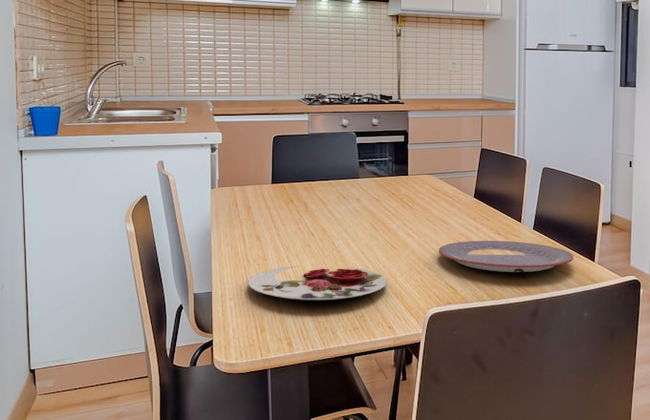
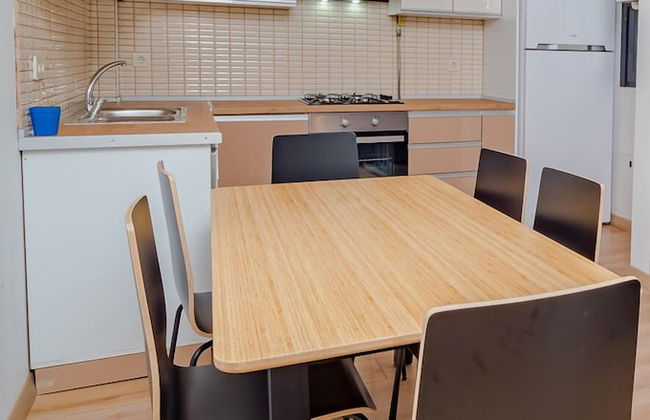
- plate (503, 256)
- plate (317, 279)
